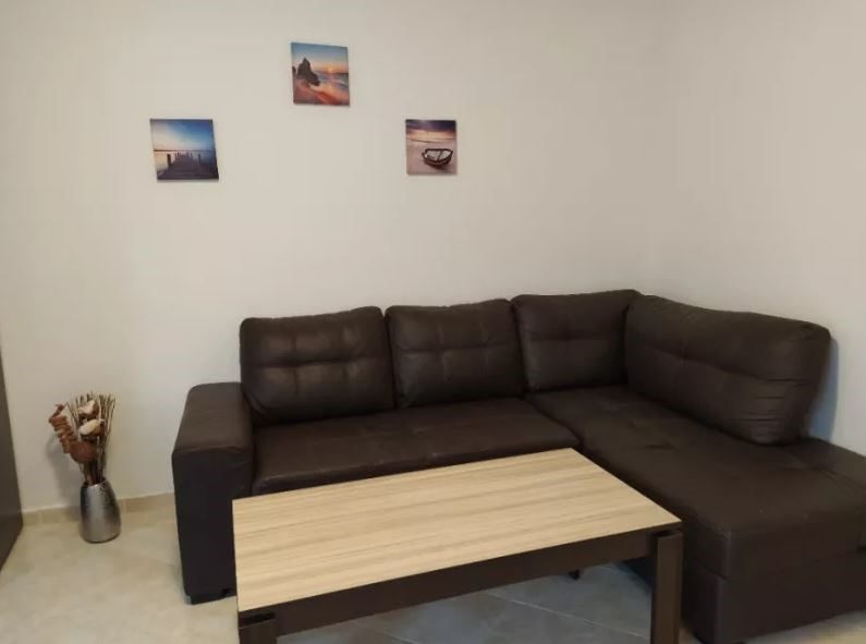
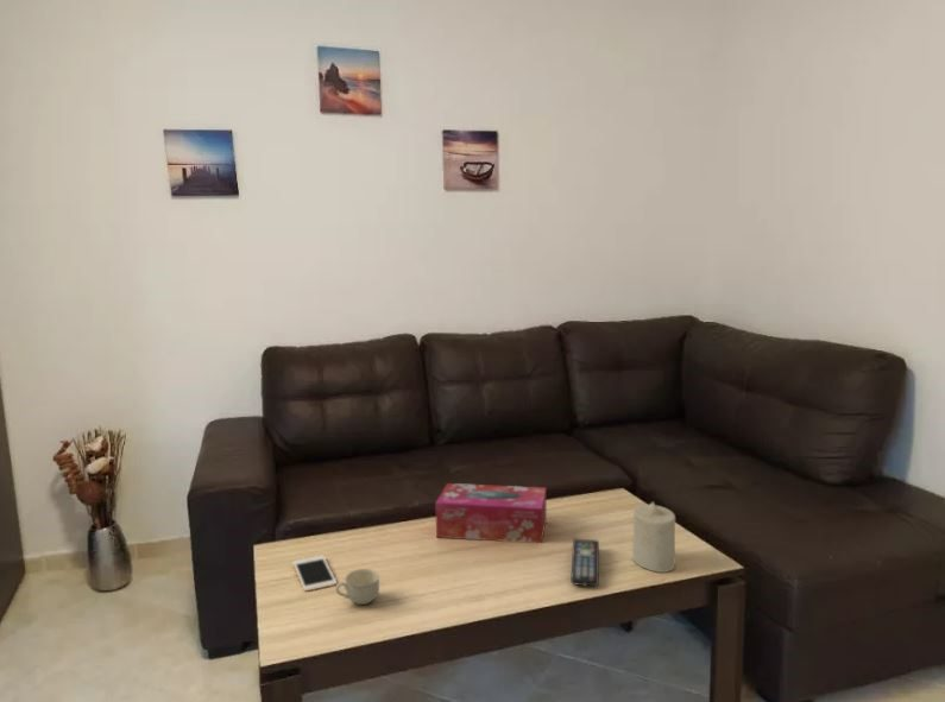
+ remote control (585, 559)
+ candle (655, 532)
+ cell phone (314, 573)
+ cup (357, 588)
+ tissue box (492, 512)
